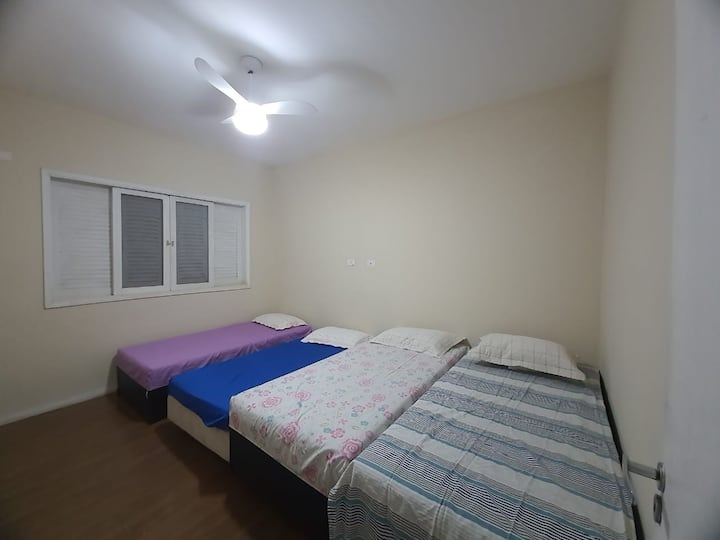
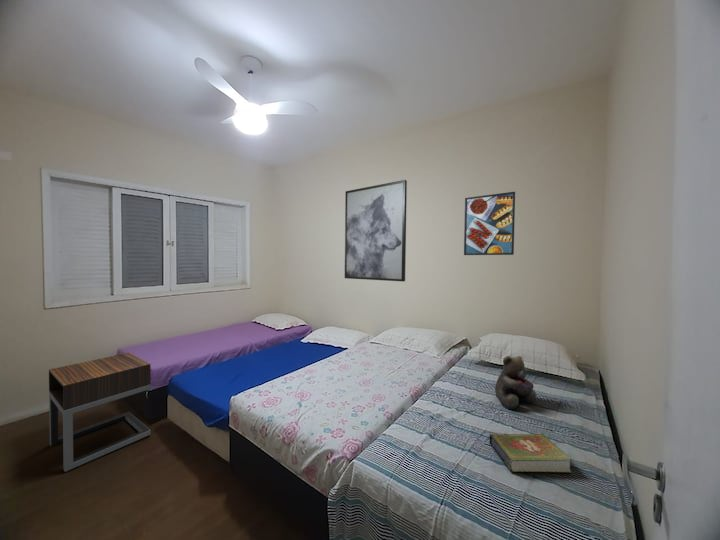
+ nightstand (101, 403)
+ book (527, 450)
+ wall art (373, 233)
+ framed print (488, 225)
+ teddy bear (512, 378)
